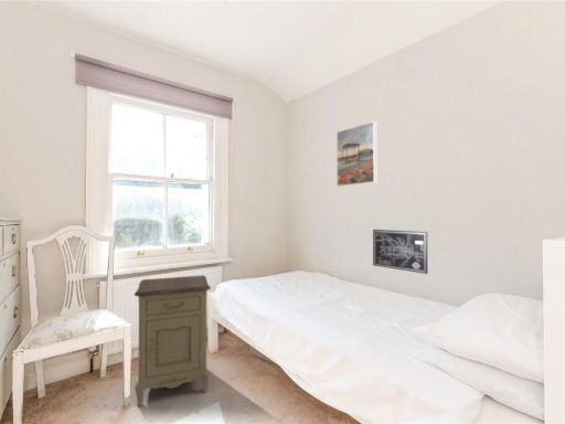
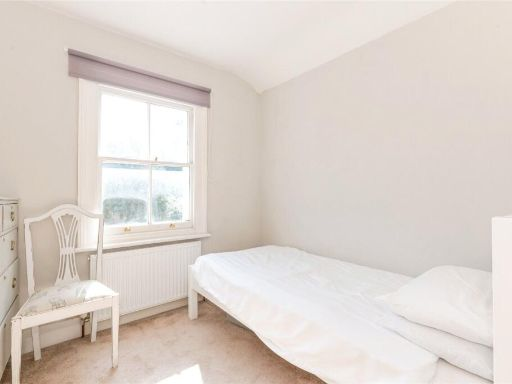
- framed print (355, 156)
- wall art (397, 250)
- nightstand (173, 335)
